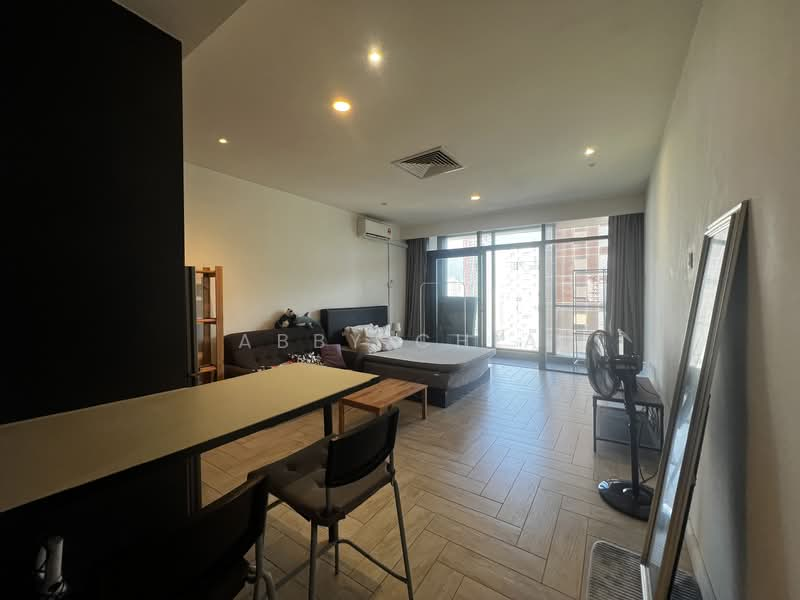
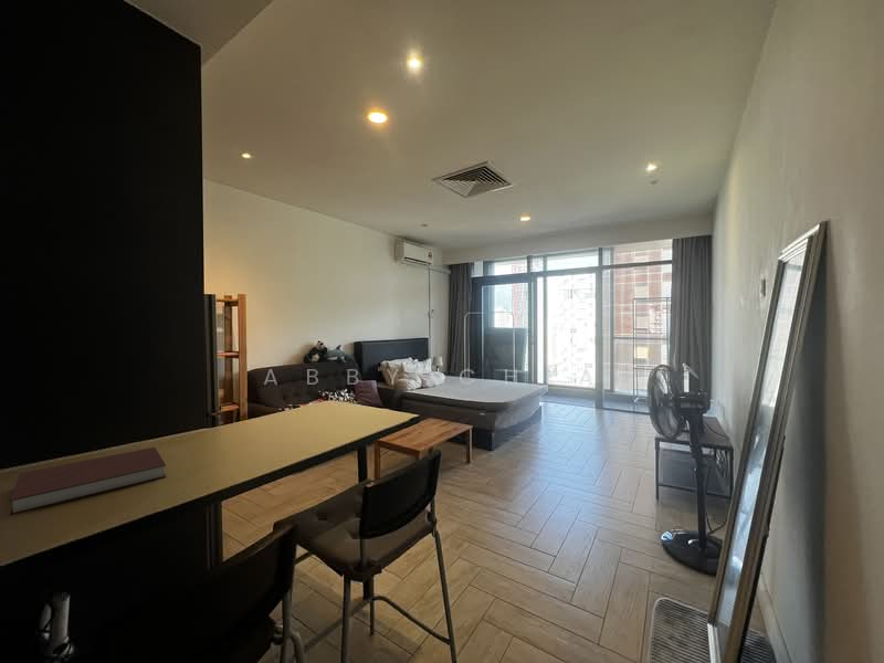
+ notebook (95, 474)
